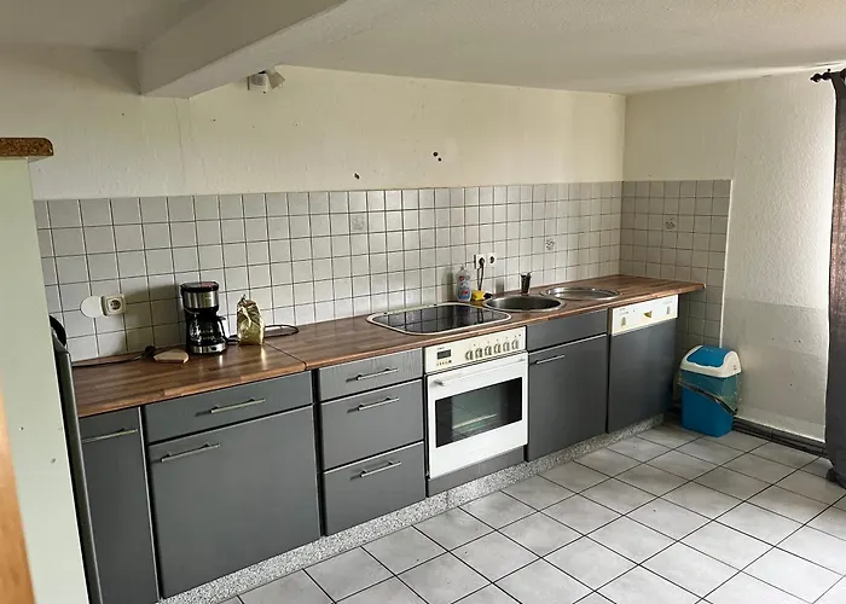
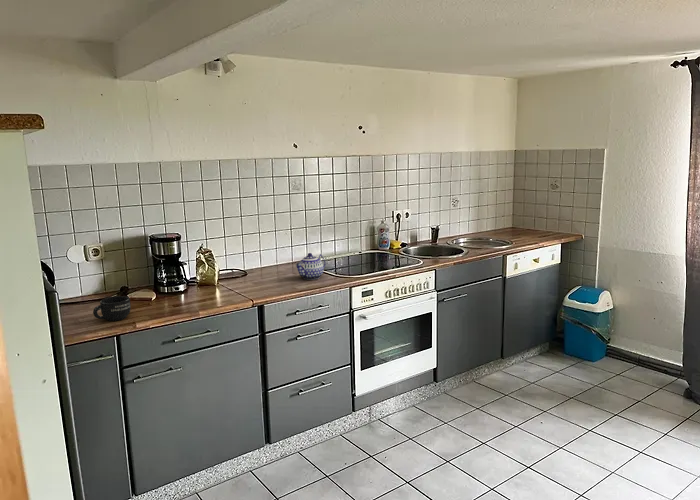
+ teapot (311, 265)
+ mug (111, 309)
